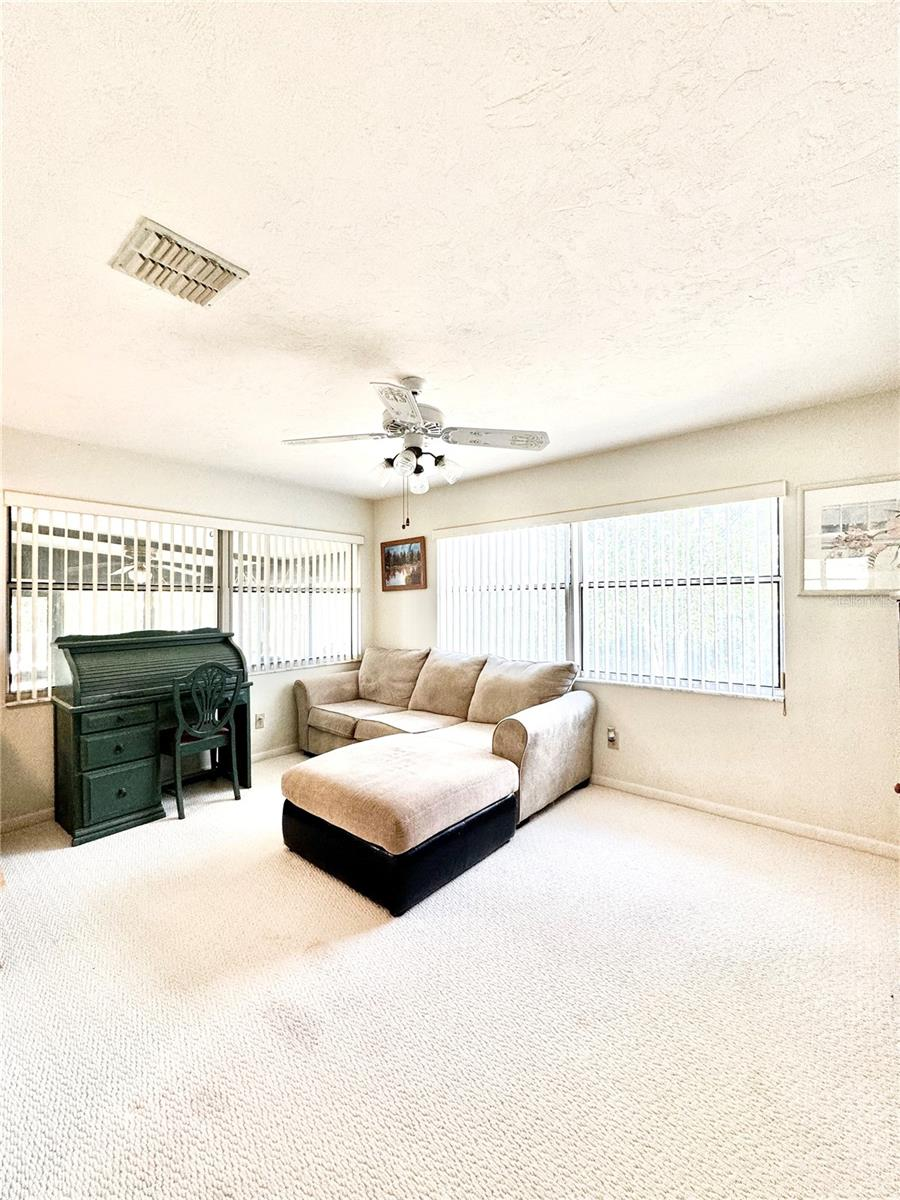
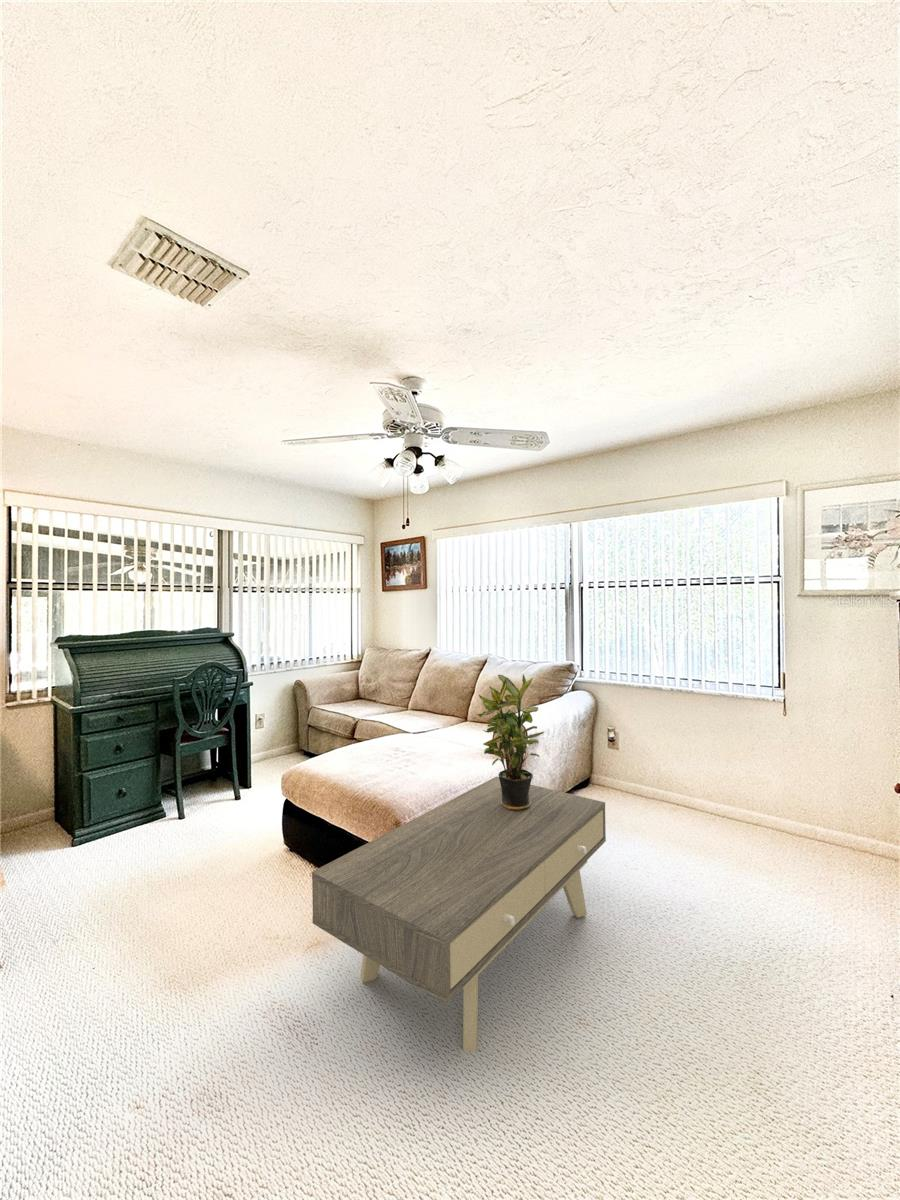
+ coffee table (483, 888)
+ potted plant (509, 740)
